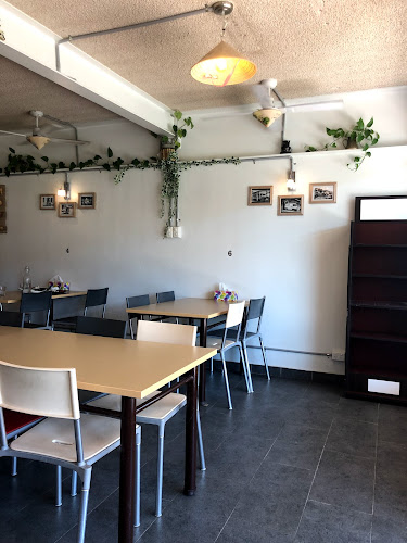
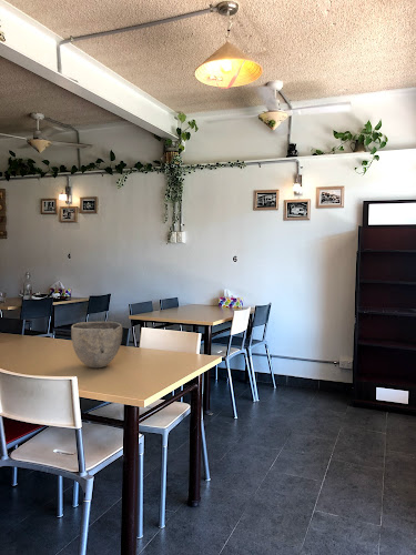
+ bowl (97, 345)
